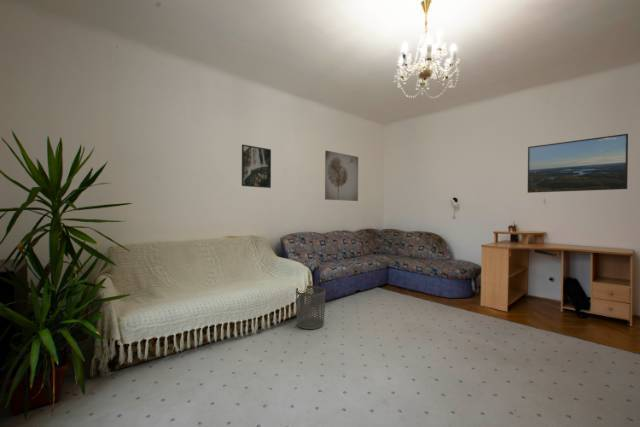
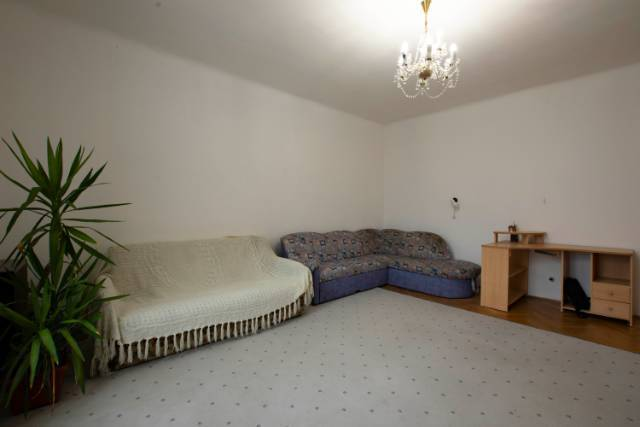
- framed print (256, 167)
- waste bin (310, 307)
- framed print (573, 166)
- wall art (342, 177)
